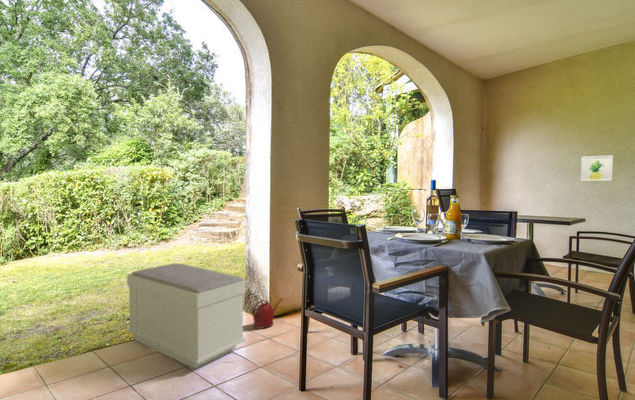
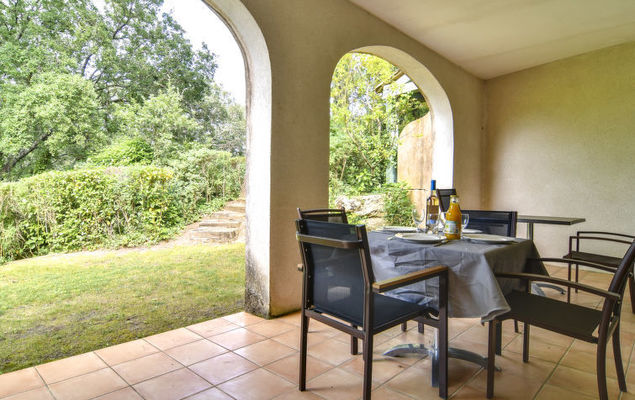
- bench (185, 308)
- wall art (596, 168)
- watering can (268, 311)
